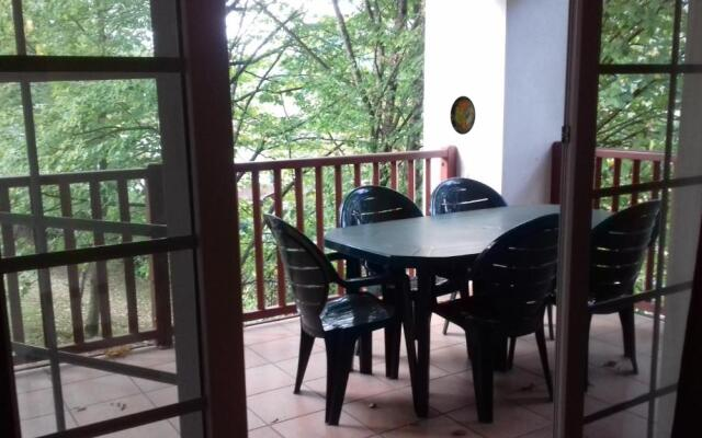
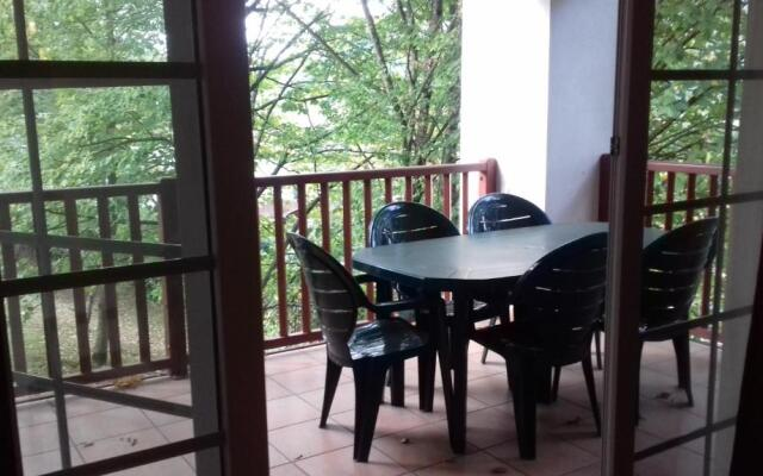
- decorative plate (463, 115)
